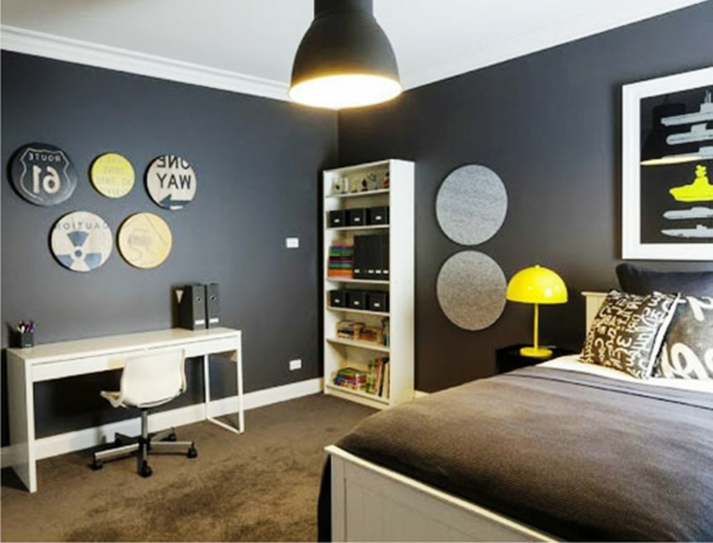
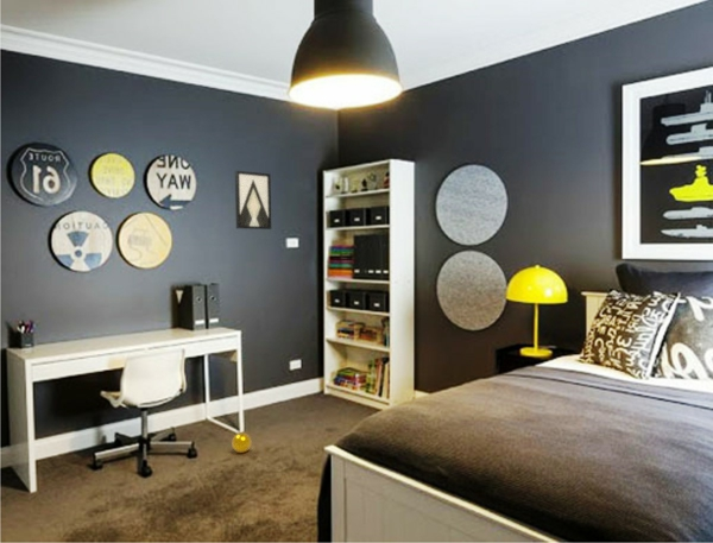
+ wall art (253, 200)
+ ball (241, 442)
